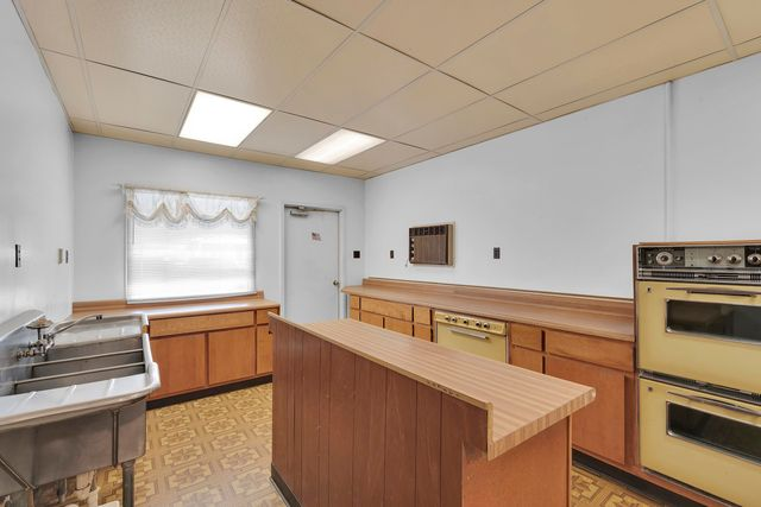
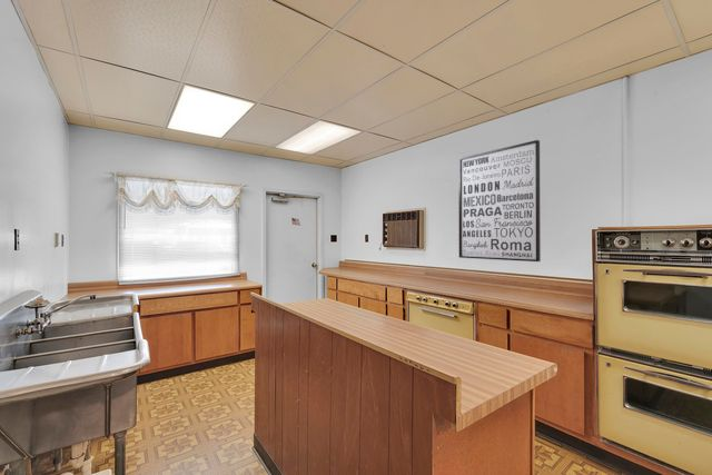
+ wall art (495, 205)
